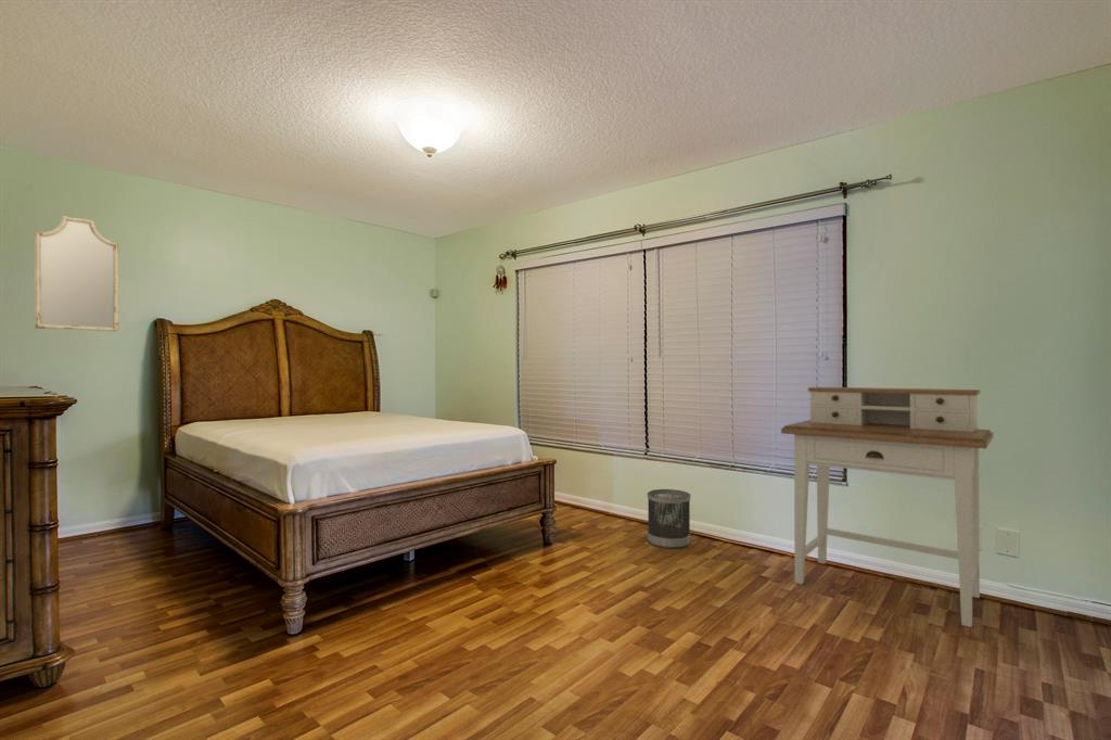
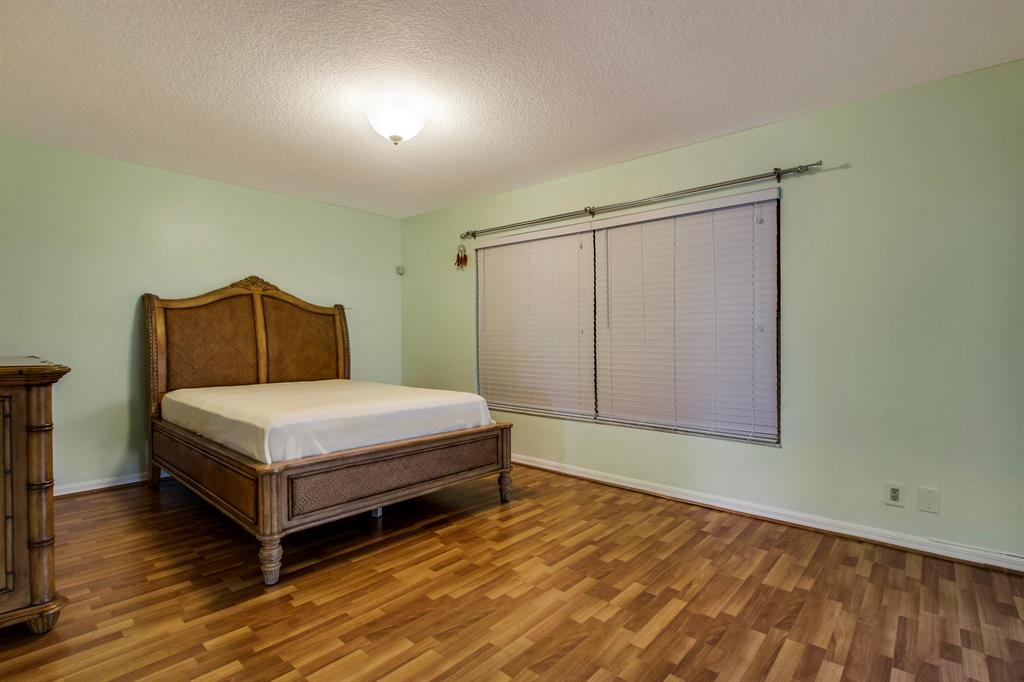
- desk (884, 472)
- home mirror (78, 273)
- wastebasket (668, 518)
